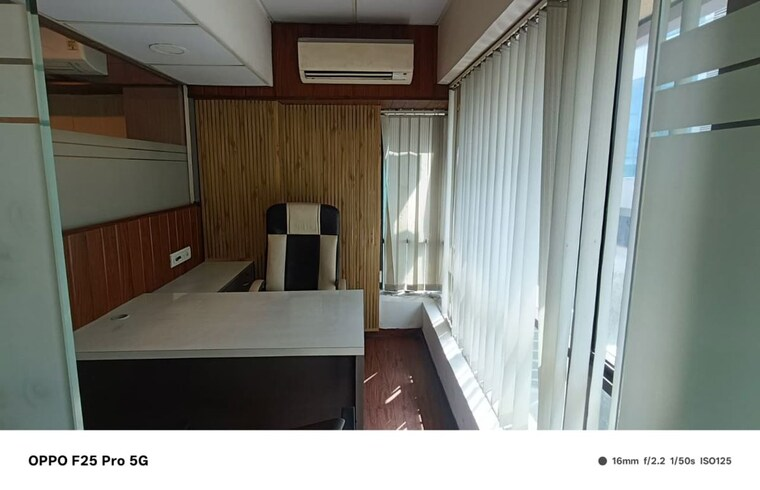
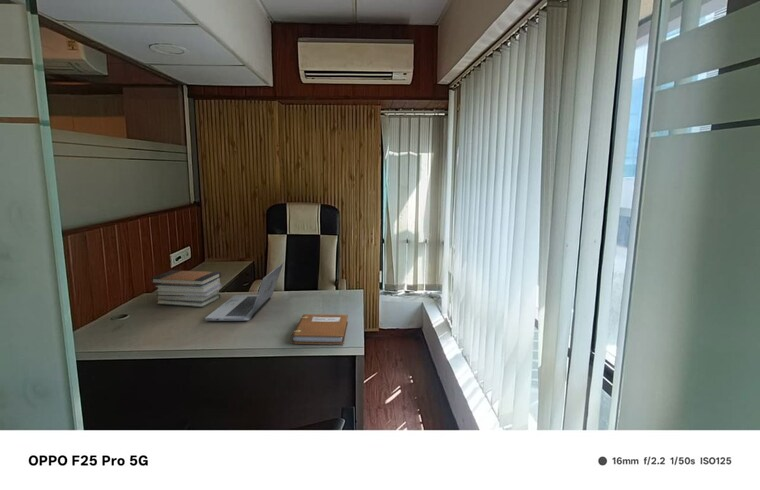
+ notebook (321, 327)
+ laptop (247, 295)
+ book stack (188, 288)
